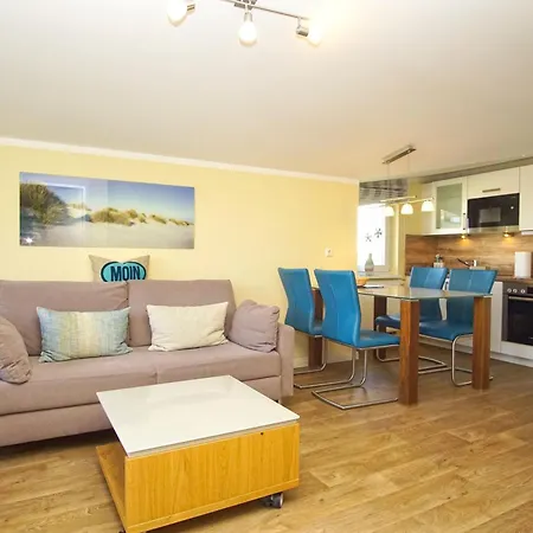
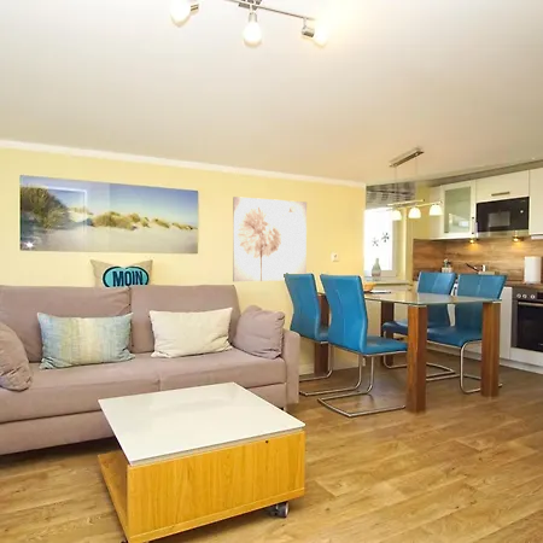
+ wall art (270, 240)
